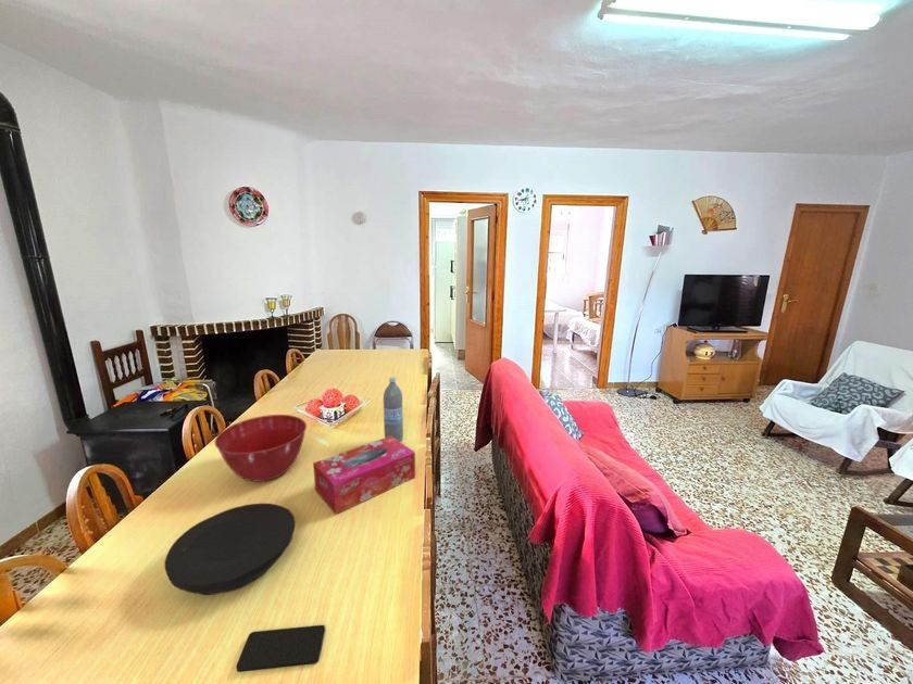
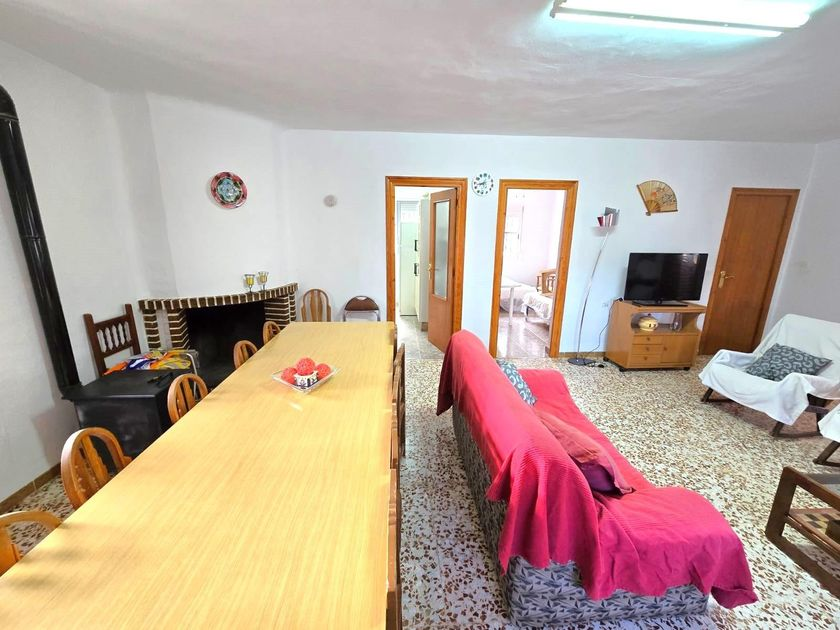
- tissue box (365, 470)
- smartphone (283, 647)
- water bottle (392, 410)
- plate (236, 548)
- mixing bowl (264, 451)
